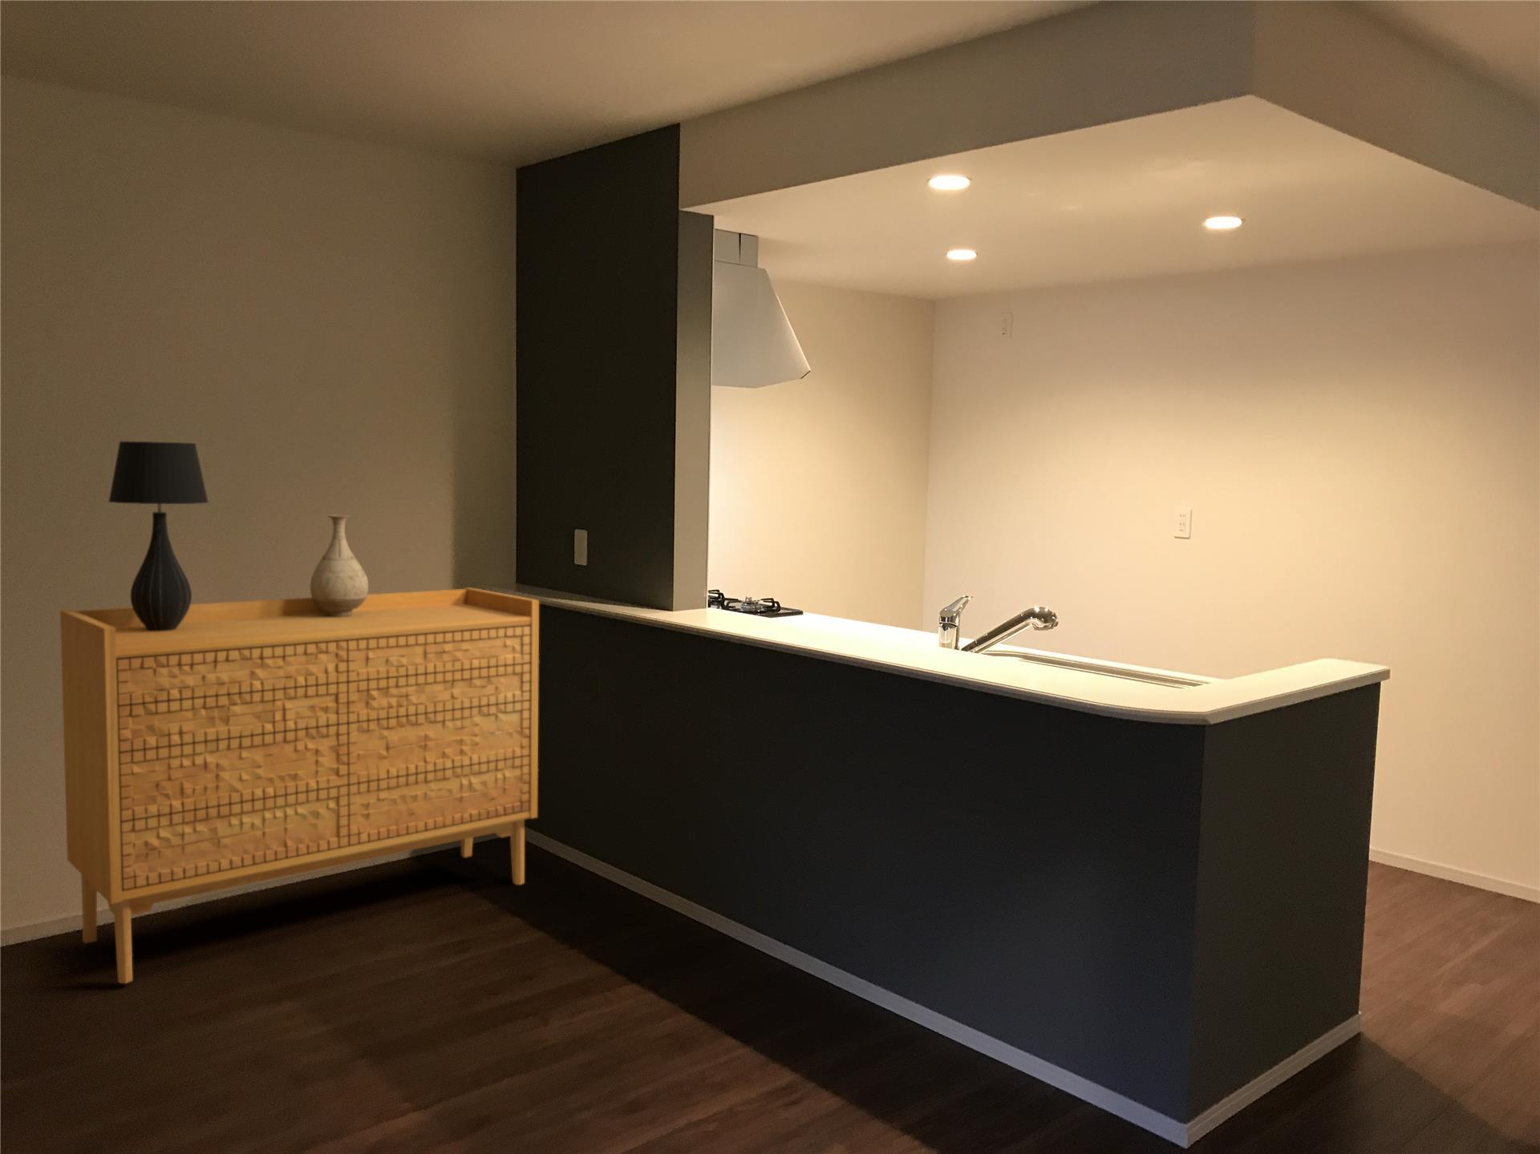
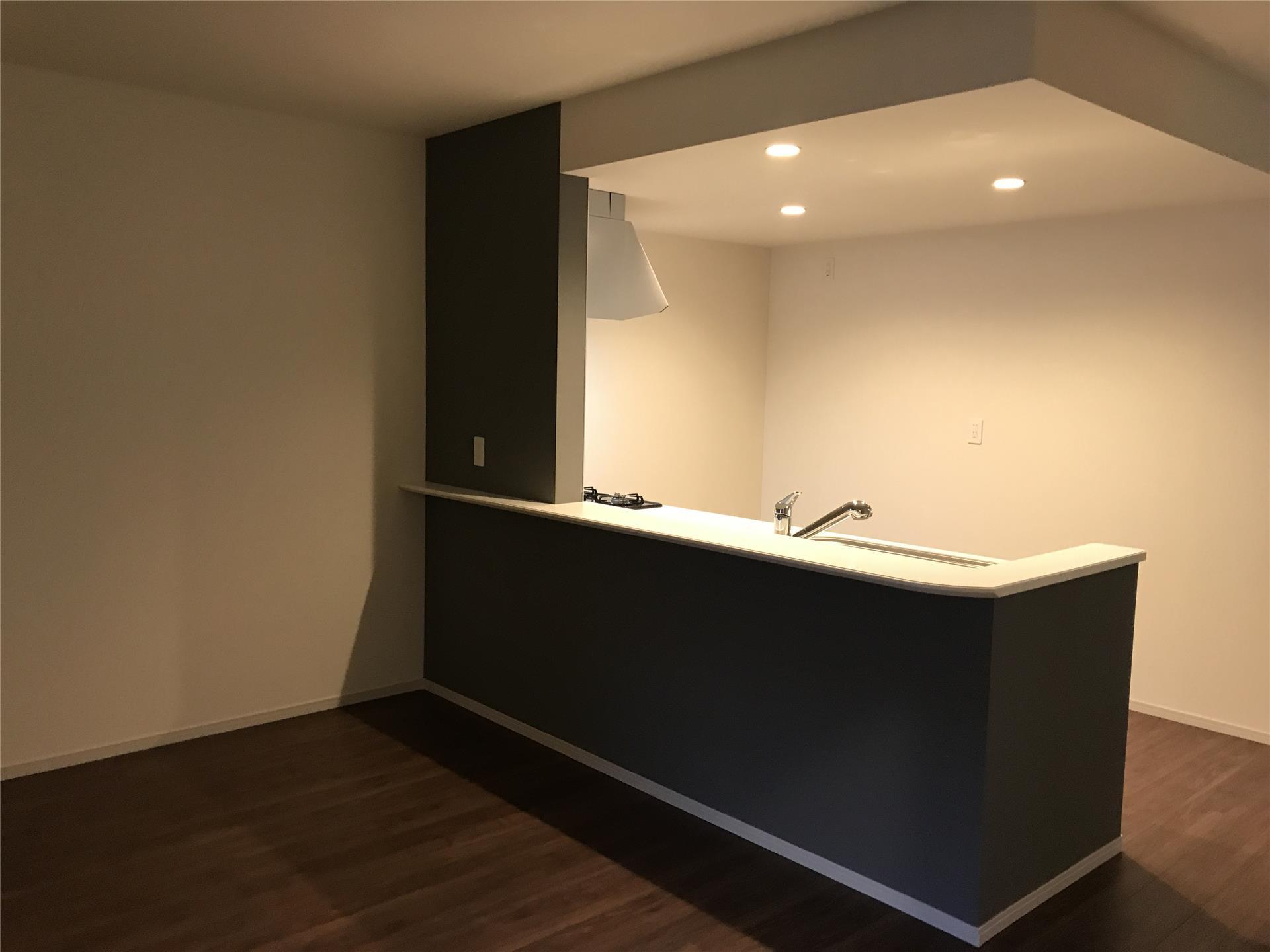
- table lamp (160, 536)
- vase (338, 565)
- sideboard (318, 760)
